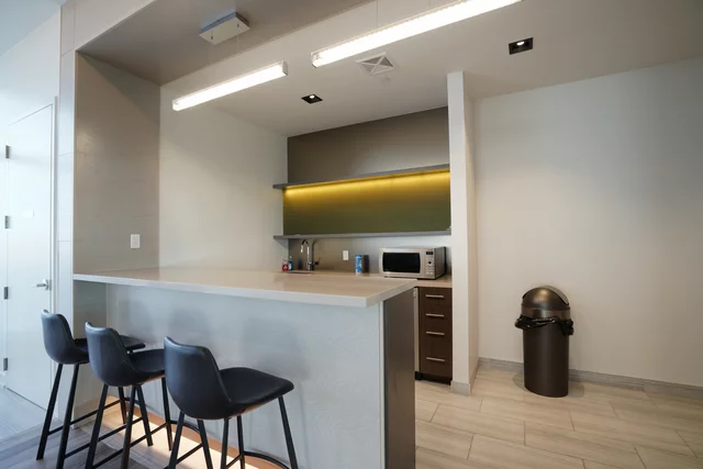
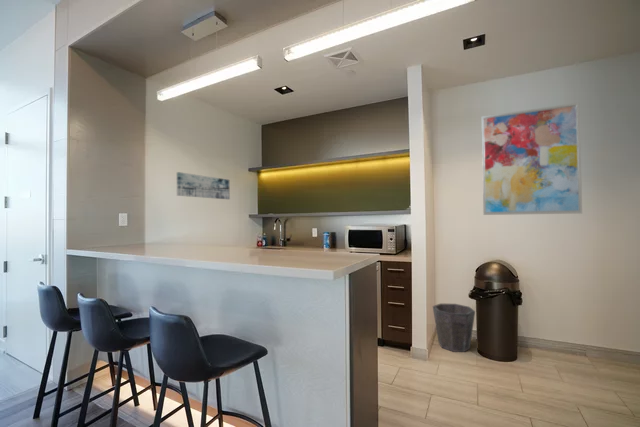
+ waste bin (453, 327)
+ wall art (205, 187)
+ wall art (528, 162)
